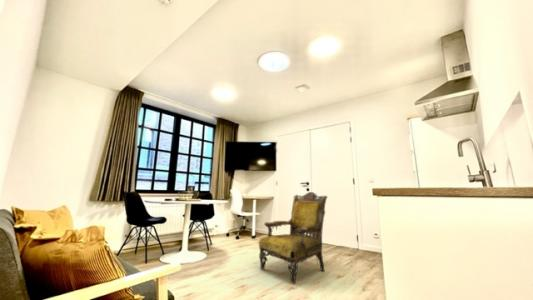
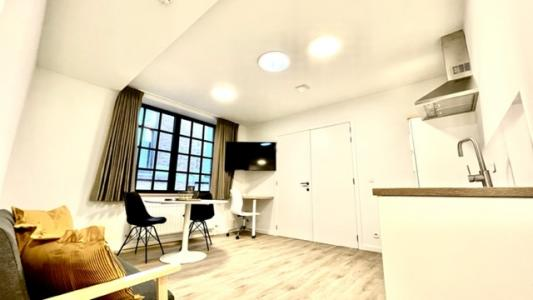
- armchair (293, 229)
